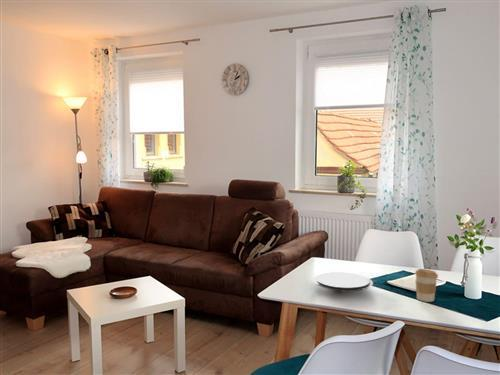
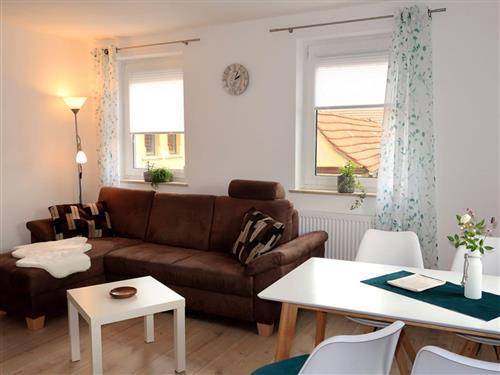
- plate (342, 284)
- coffee cup (426, 284)
